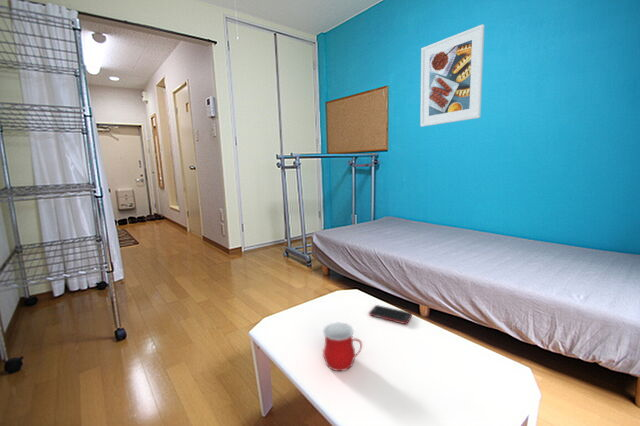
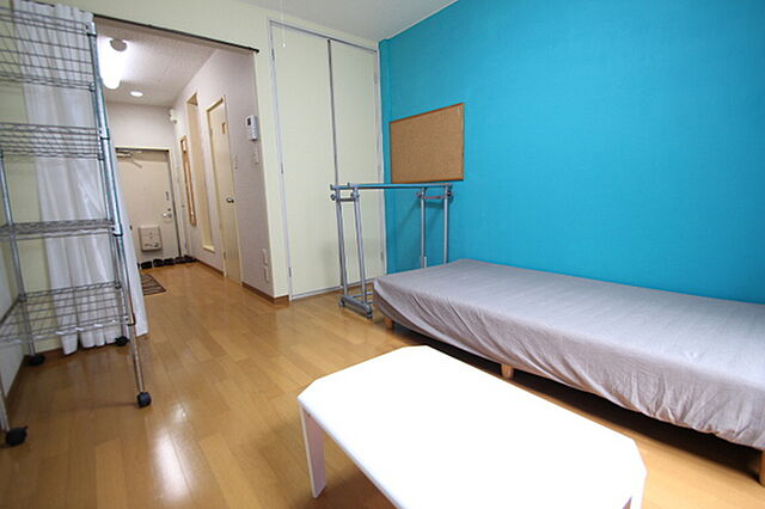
- cell phone (390, 314)
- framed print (449, 80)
- mug (342, 347)
